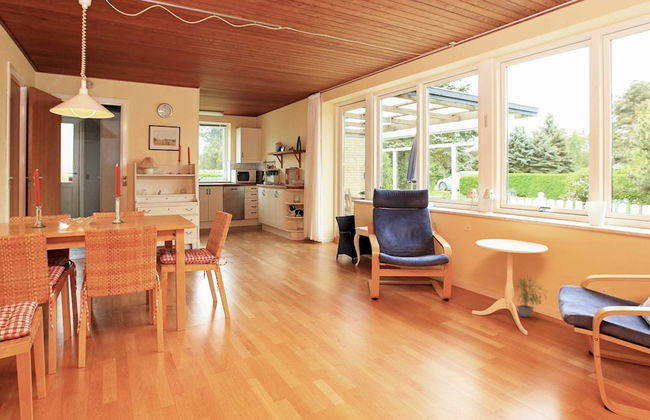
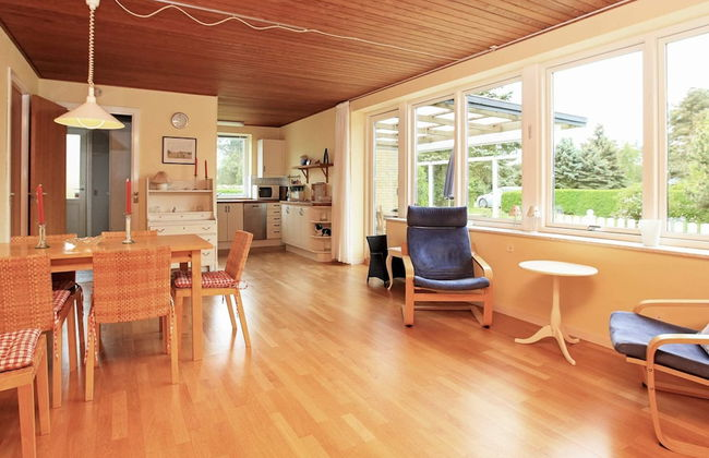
- potted plant (529, 294)
